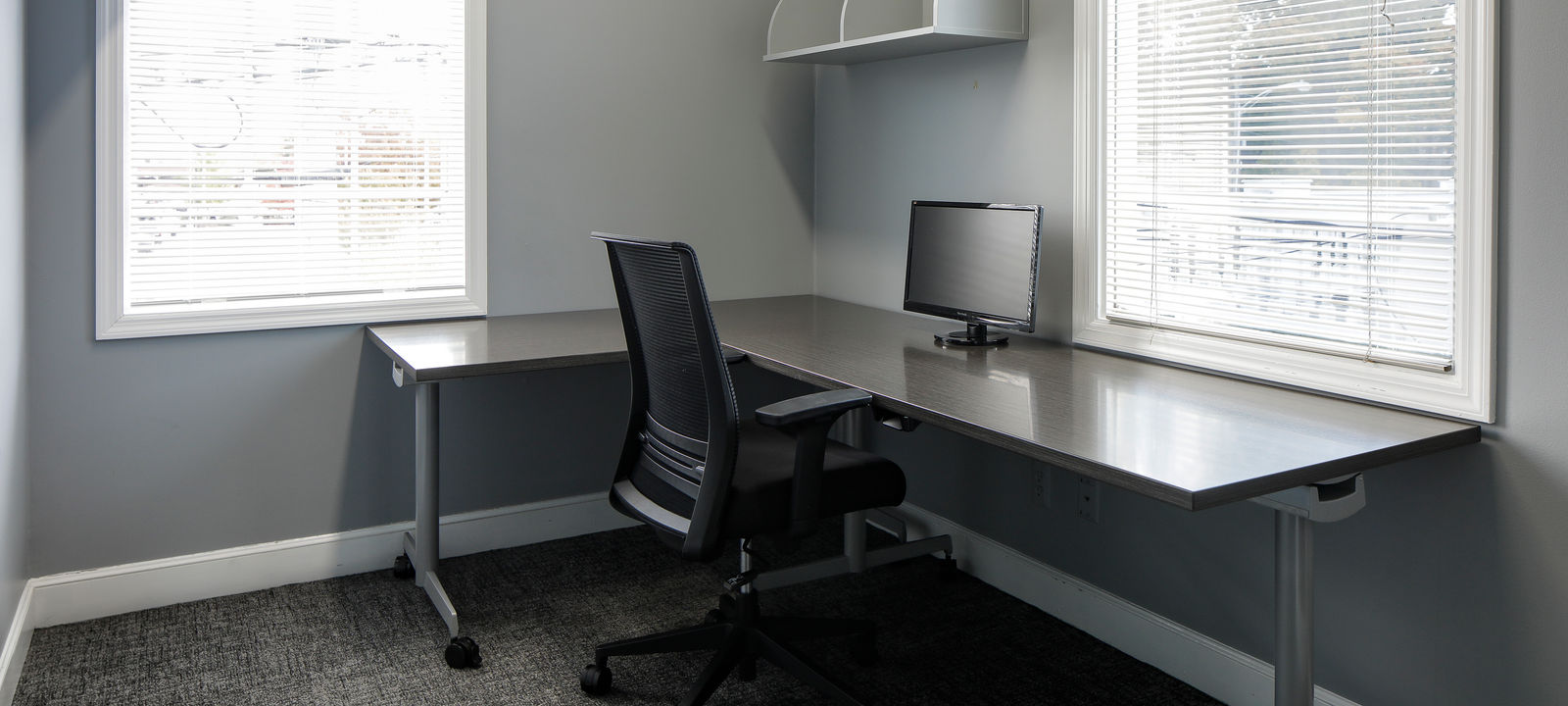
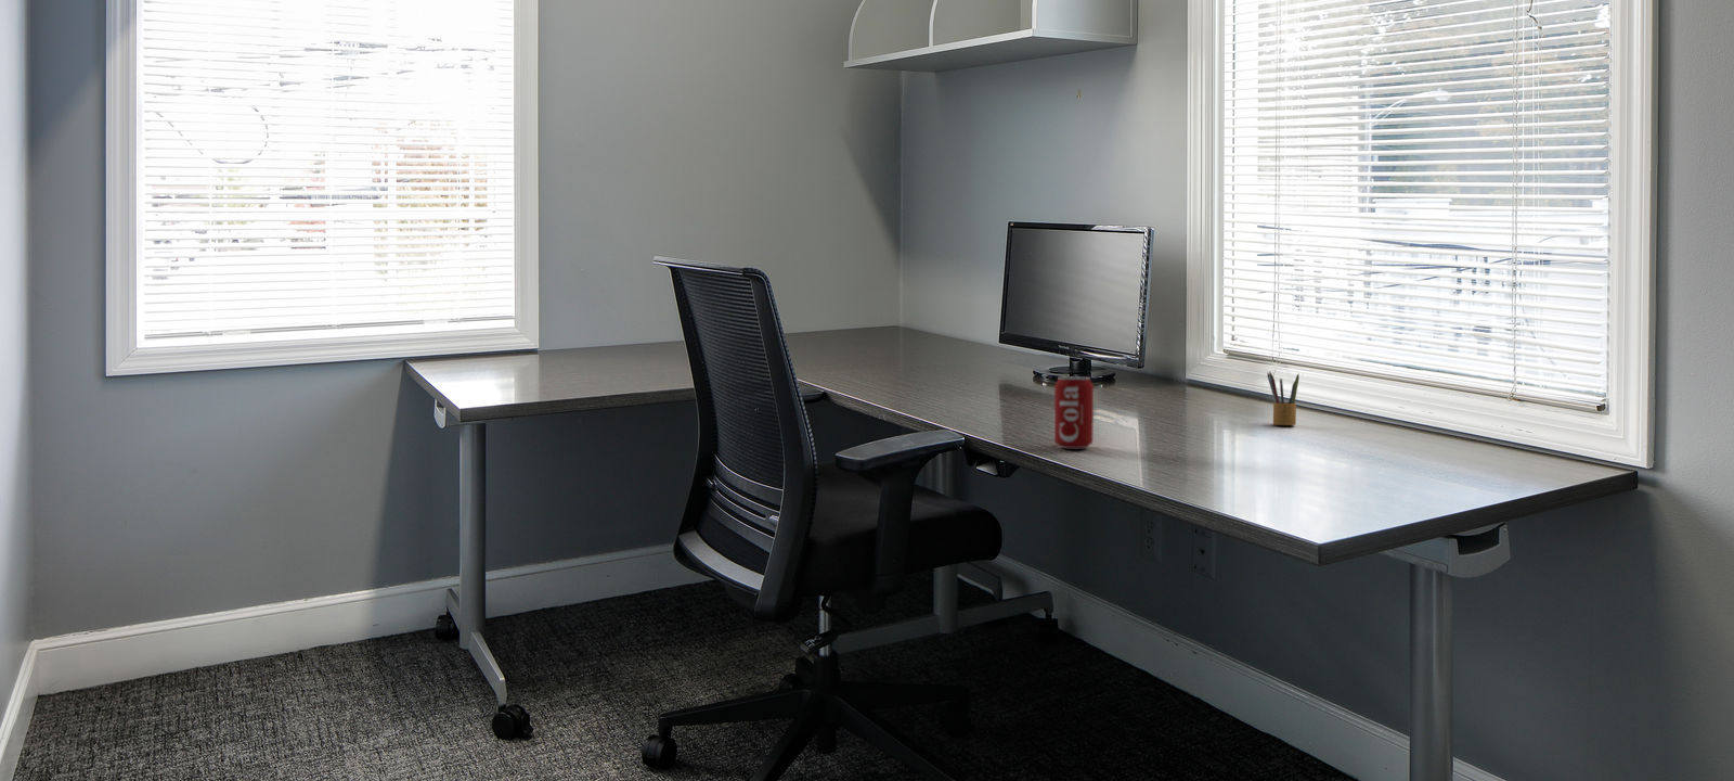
+ beverage can (1073, 412)
+ pencil box (1283, 399)
